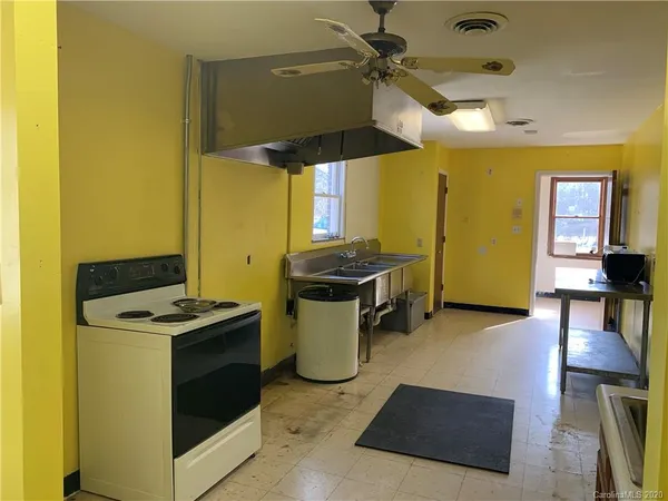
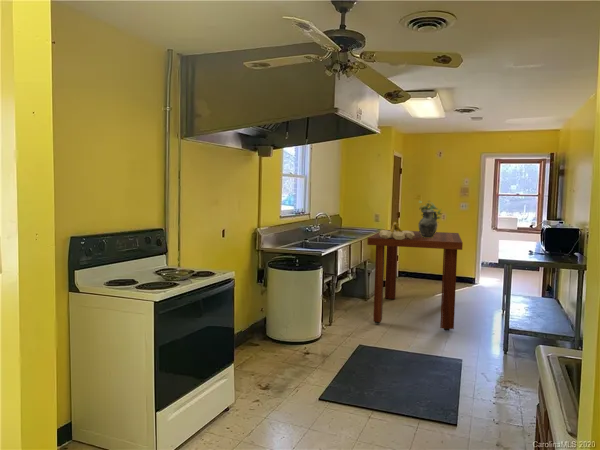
+ dining table (395, 274)
+ potted plant (433, 217)
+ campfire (396, 229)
+ ceramic jug (427, 223)
